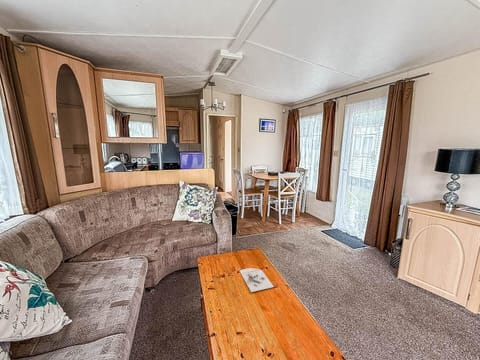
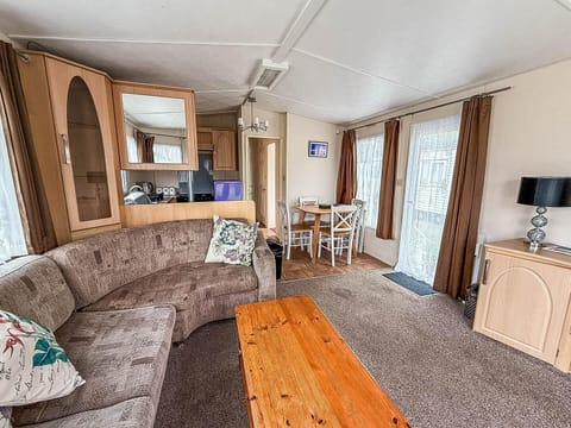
- architectural model (255, 276)
